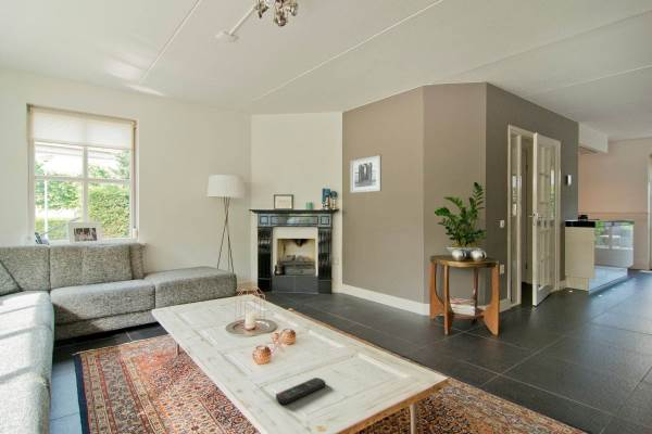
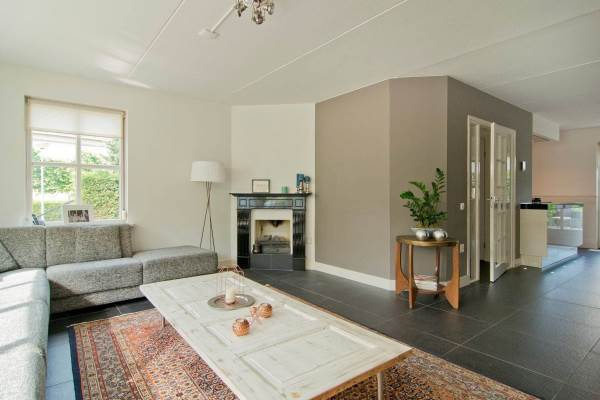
- remote control (301, 390)
- wall art (364, 175)
